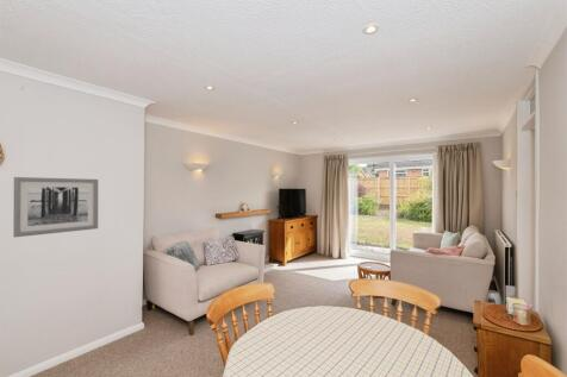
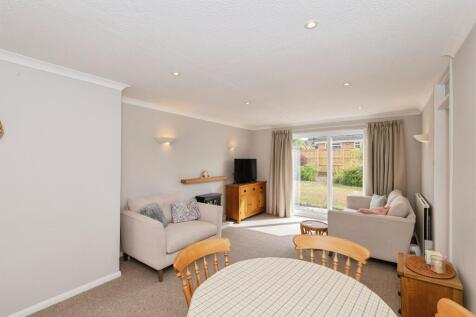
- wall art (60, 205)
